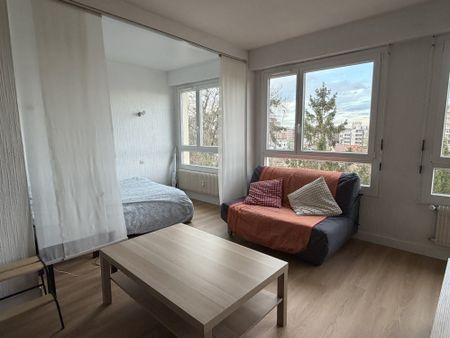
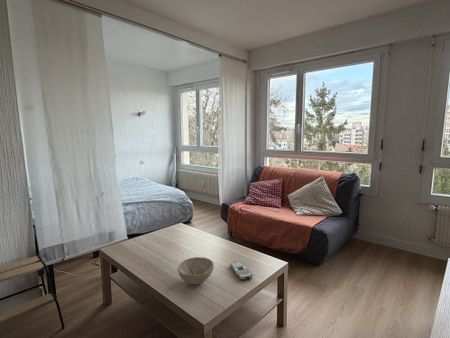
+ remote control (240, 269)
+ bowl (196, 272)
